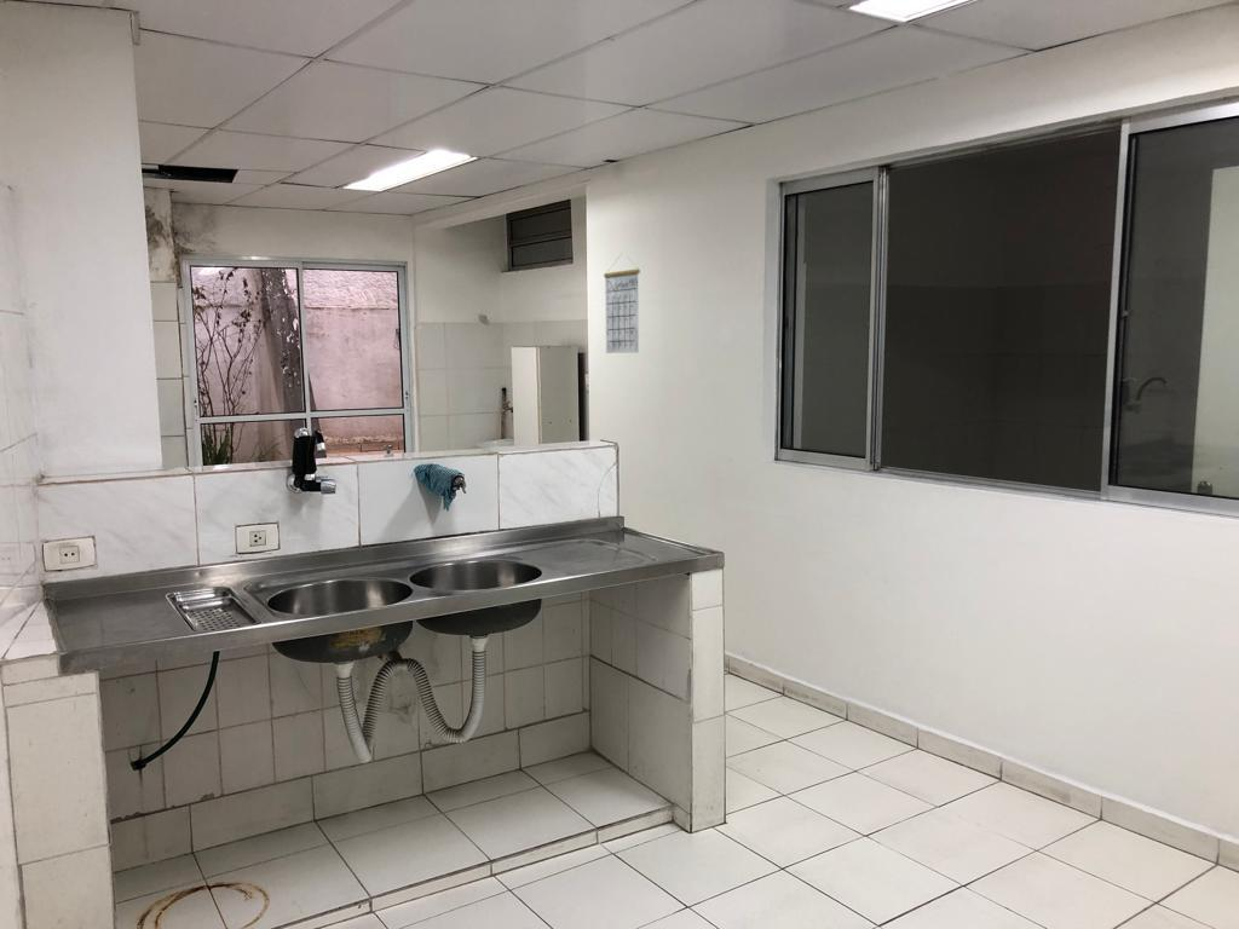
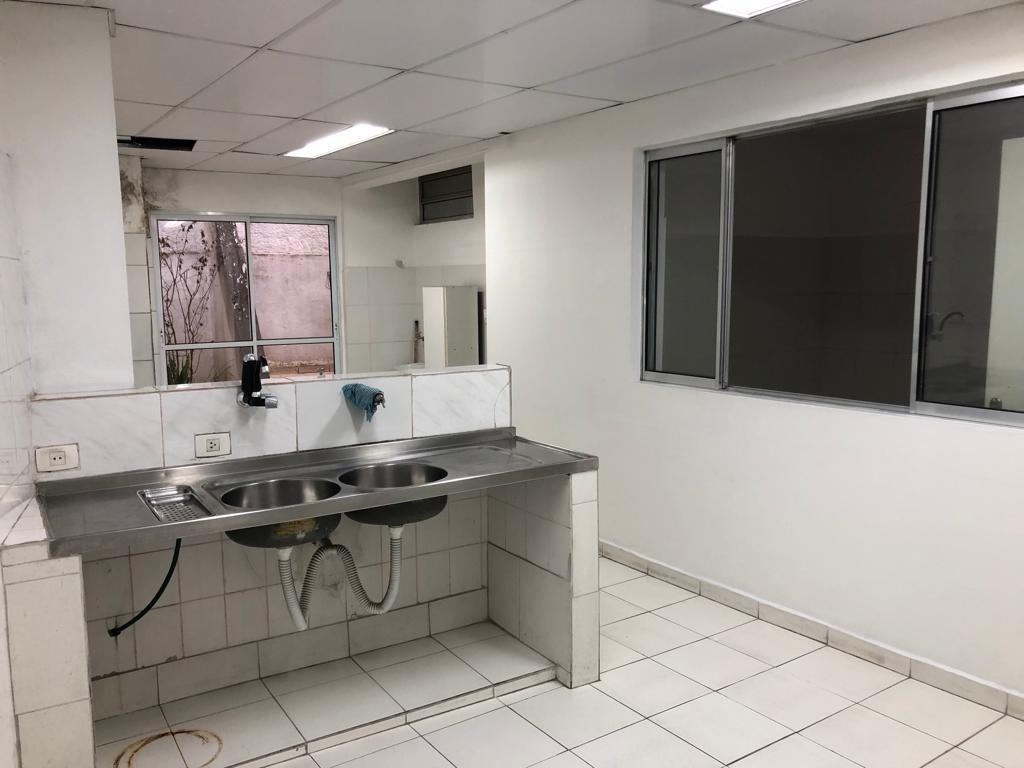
- calendar (621, 302)
